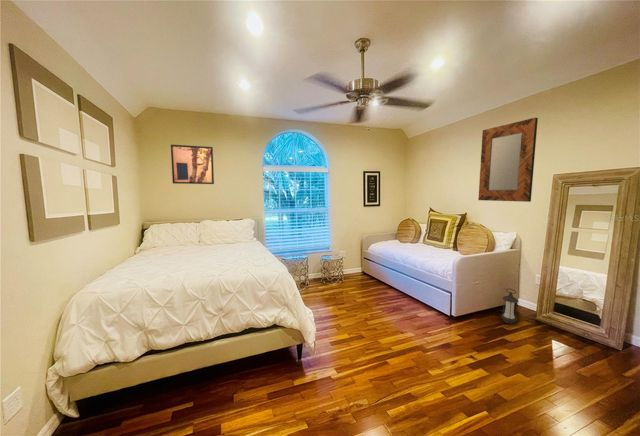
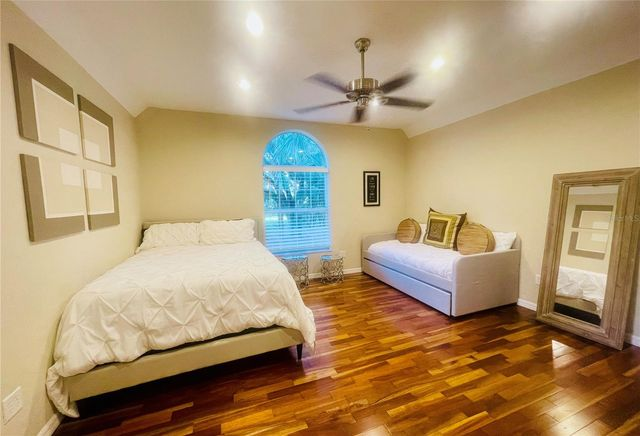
- home mirror (504, 163)
- wall art (193, 165)
- lantern (509, 305)
